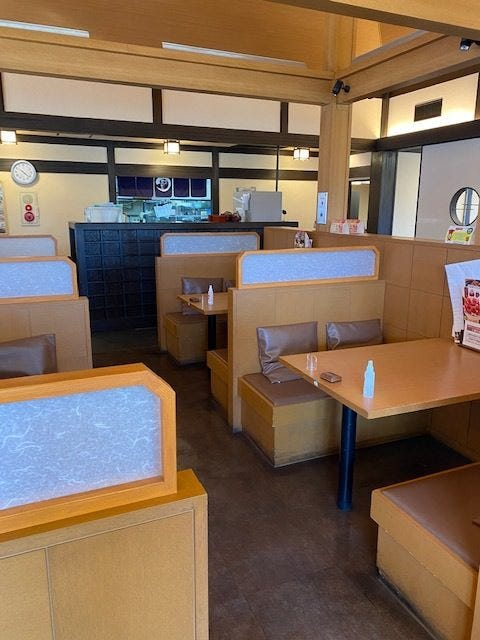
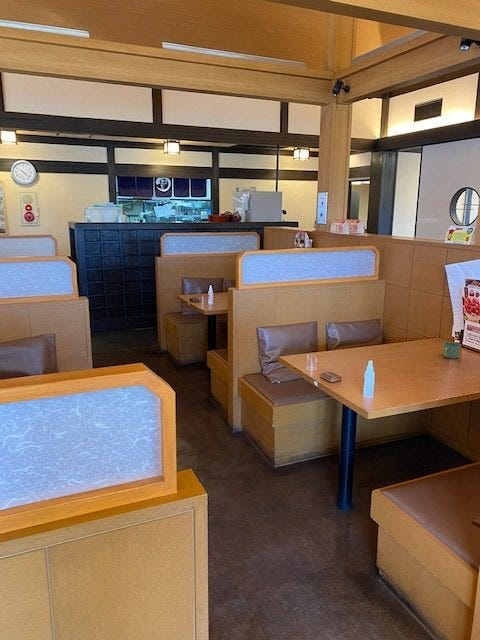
+ mug (450, 350)
